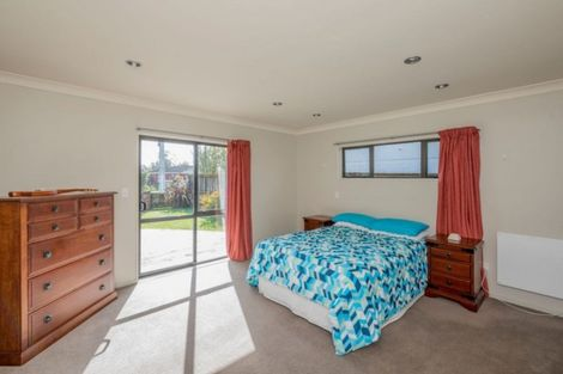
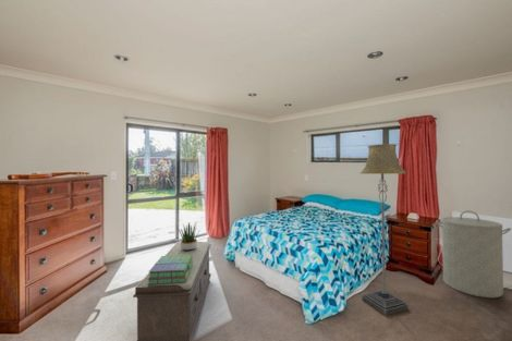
+ laundry hamper (471, 248)
+ potted plant (188, 234)
+ stack of books (172, 267)
+ floor lamp (382, 224)
+ bench (182, 284)
